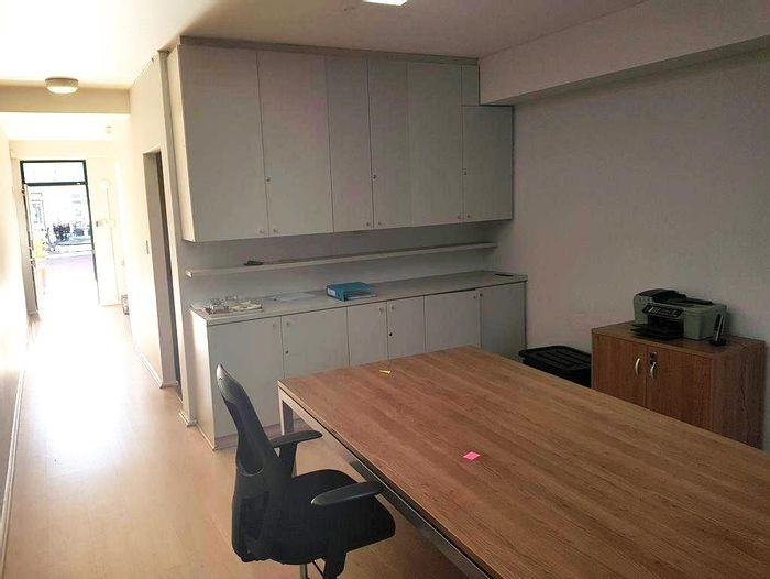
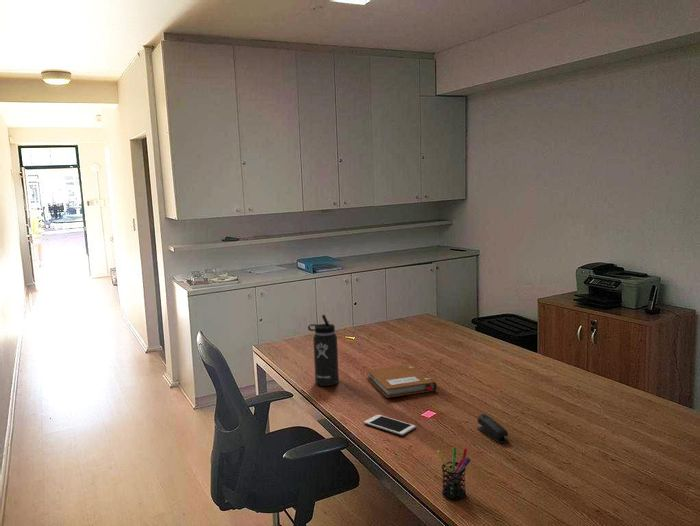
+ thermos bottle (323, 348)
+ pen holder (455, 469)
+ notebook (401, 380)
+ stapler (492, 427)
+ cell phone (389, 424)
